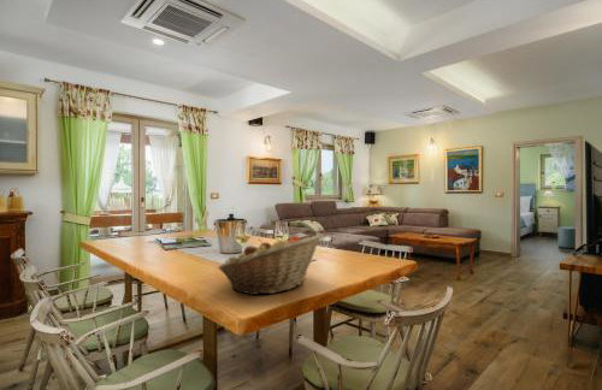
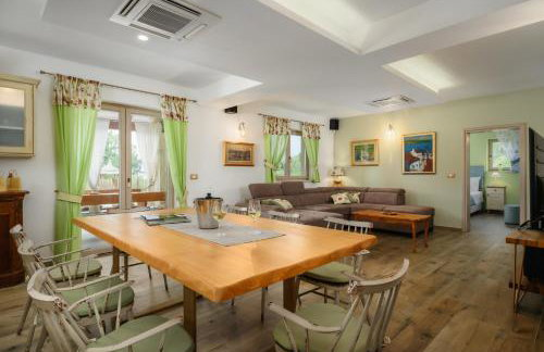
- fruit basket (273, 258)
